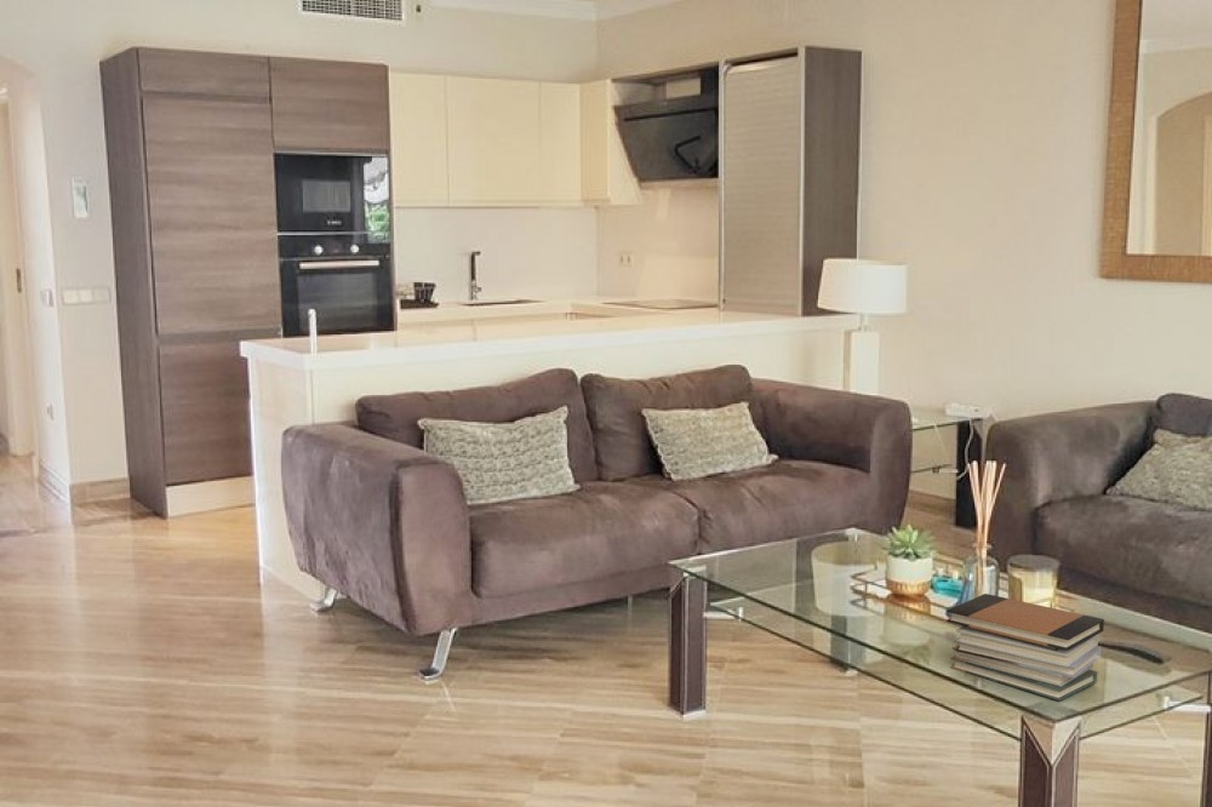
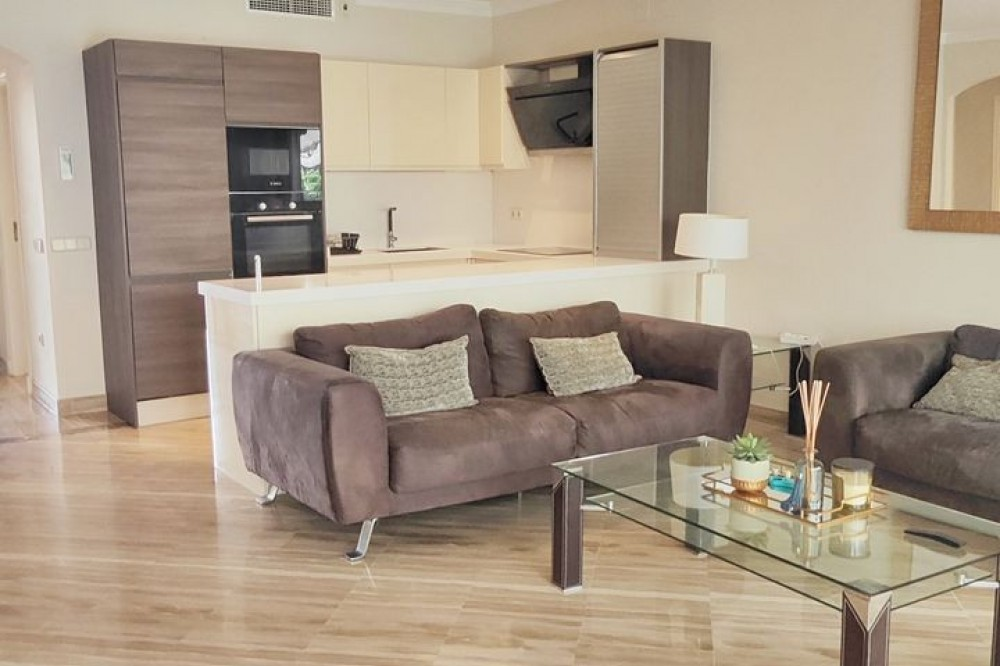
- book stack (1024, 645)
